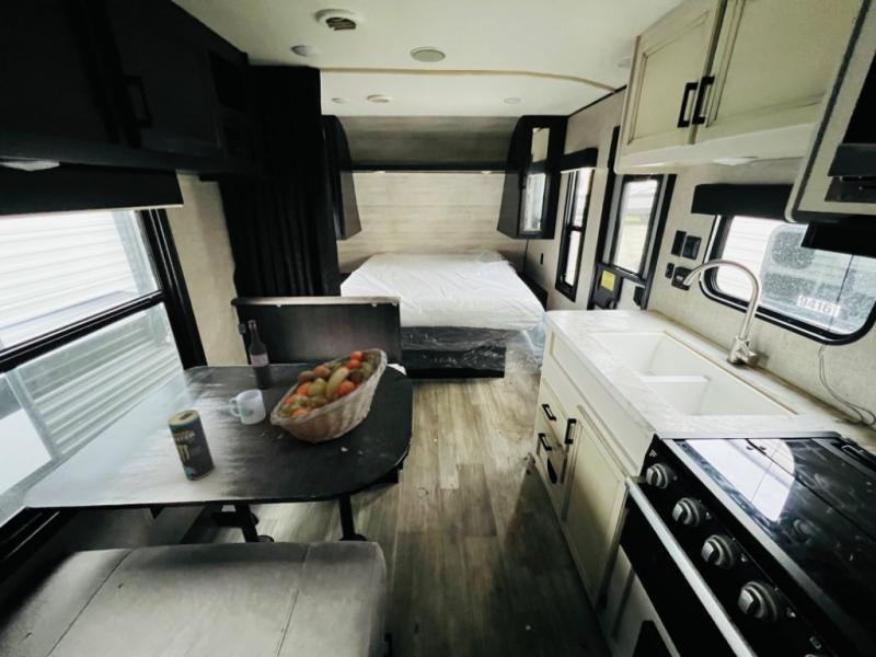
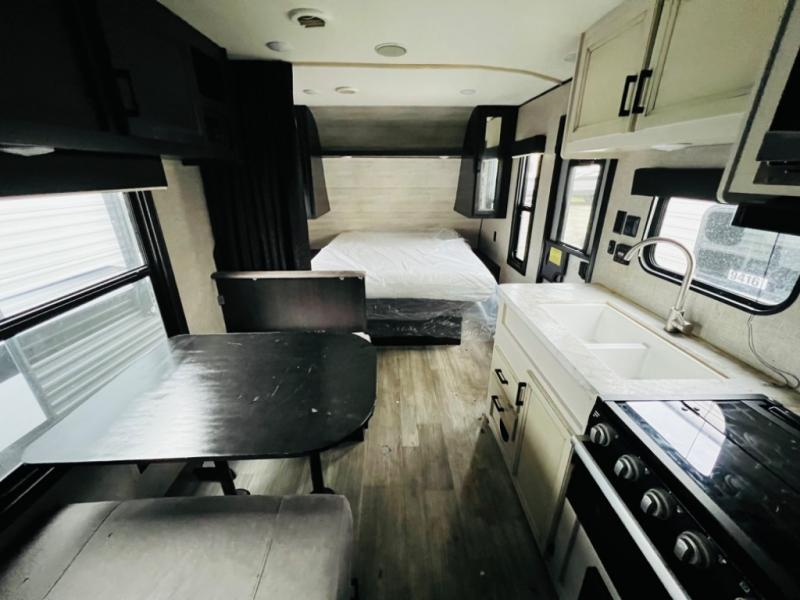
- fruit basket (334, 390)
- mug (245, 406)
- wine bottle (258, 354)
- beverage can (192, 445)
